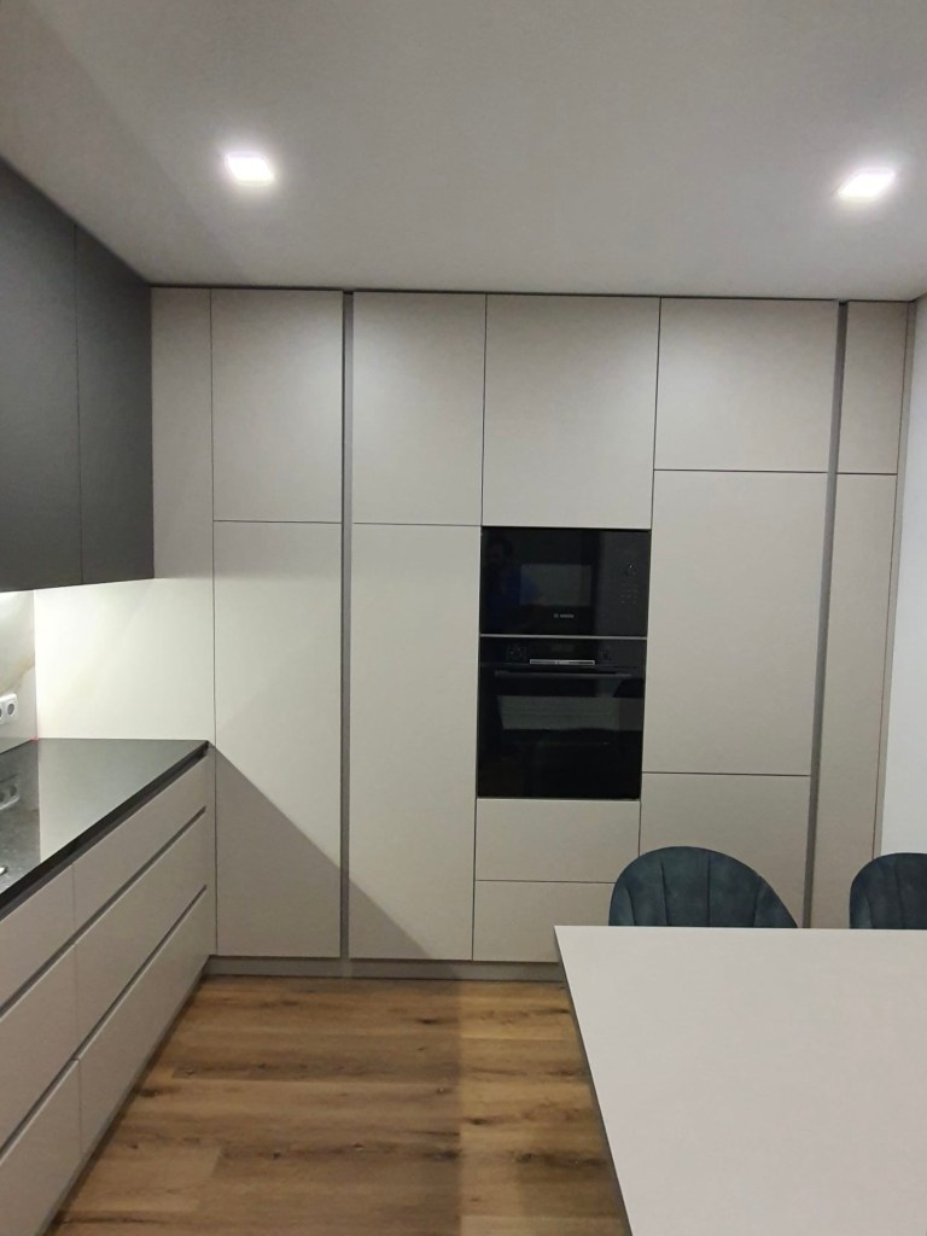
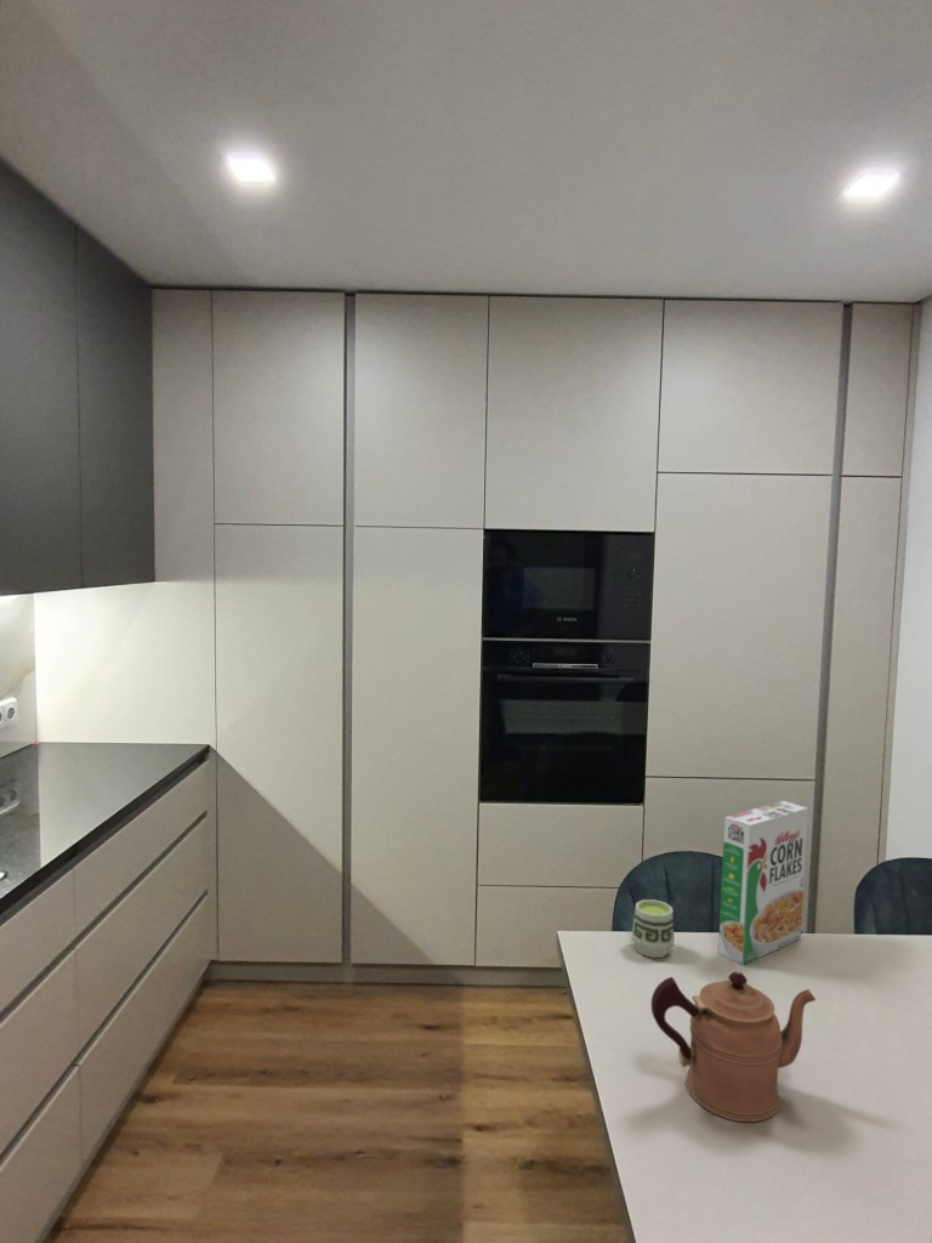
+ cereal box (763, 879)
+ cup (653, 929)
+ coffeepot (733, 1031)
